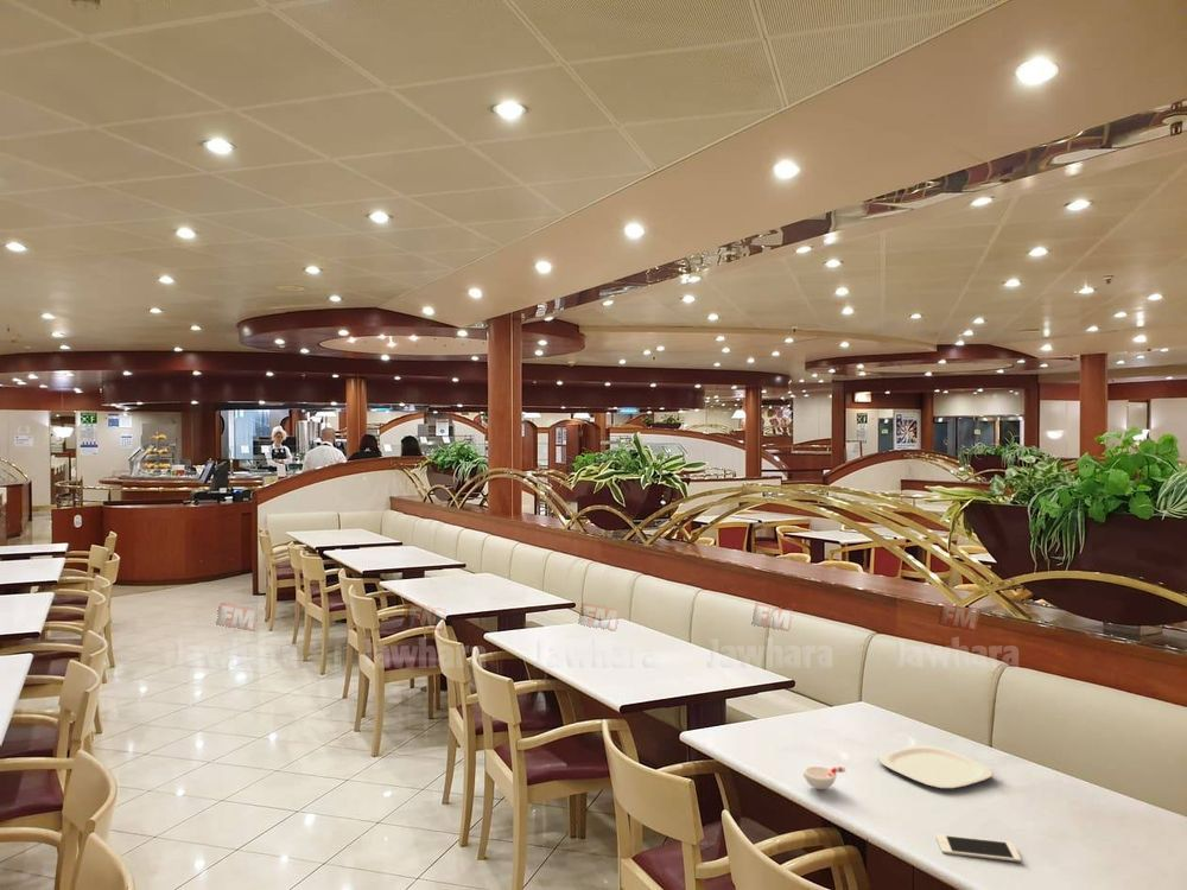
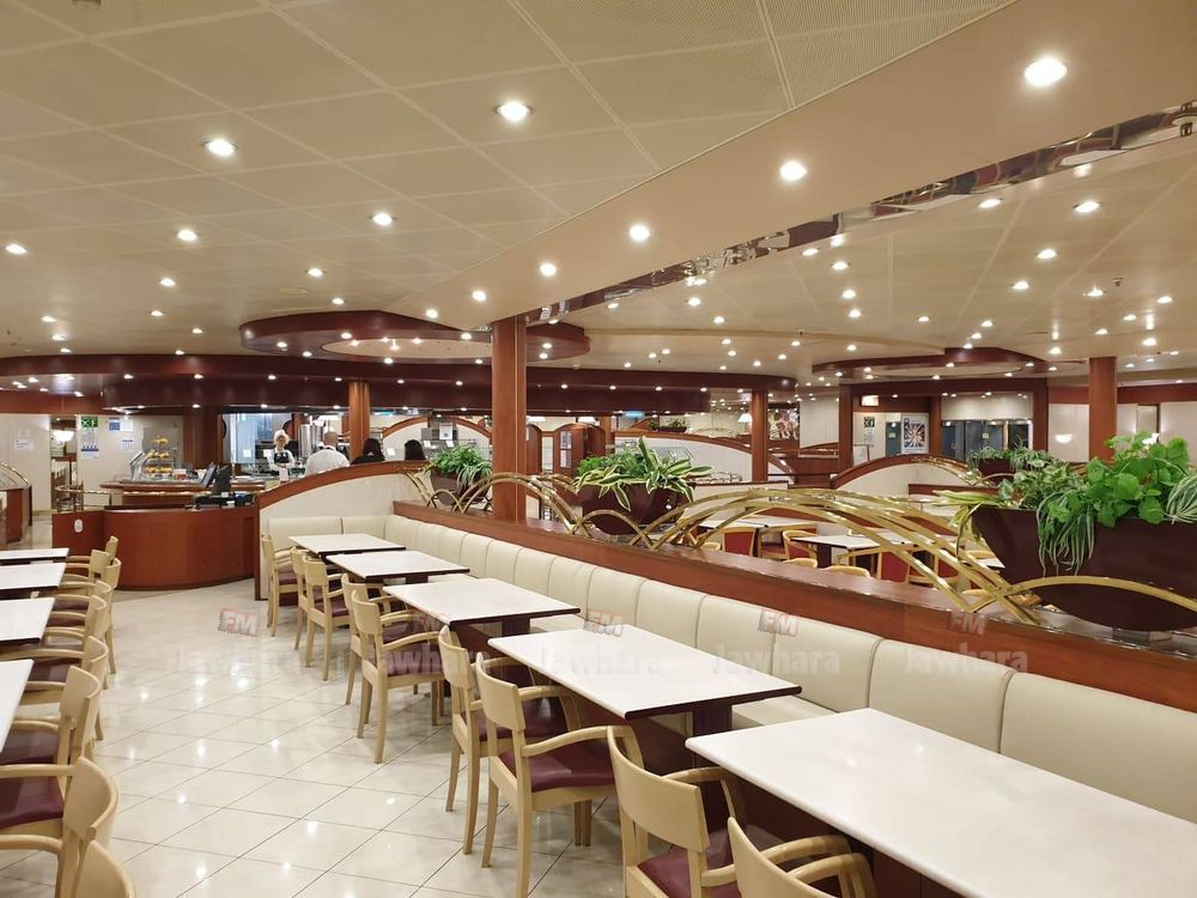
- plate (934, 767)
- cup (823, 777)
- cell phone (977, 847)
